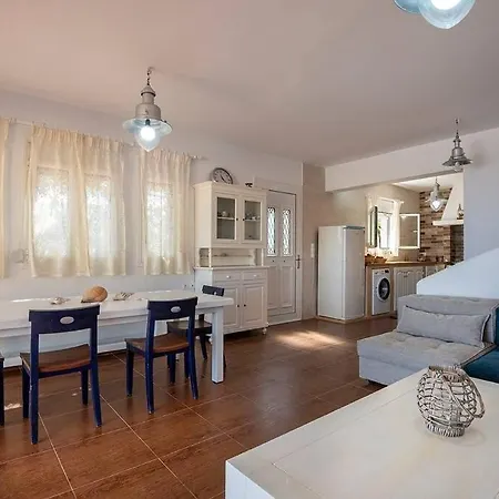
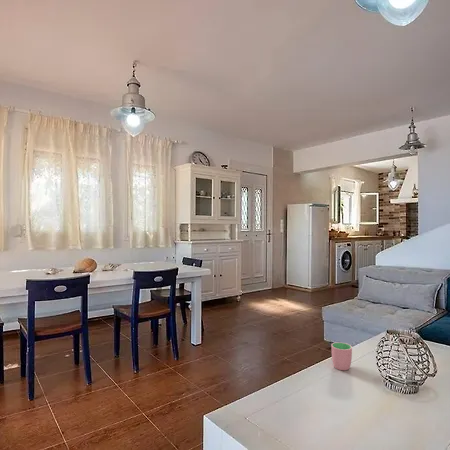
+ cup (343, 355)
